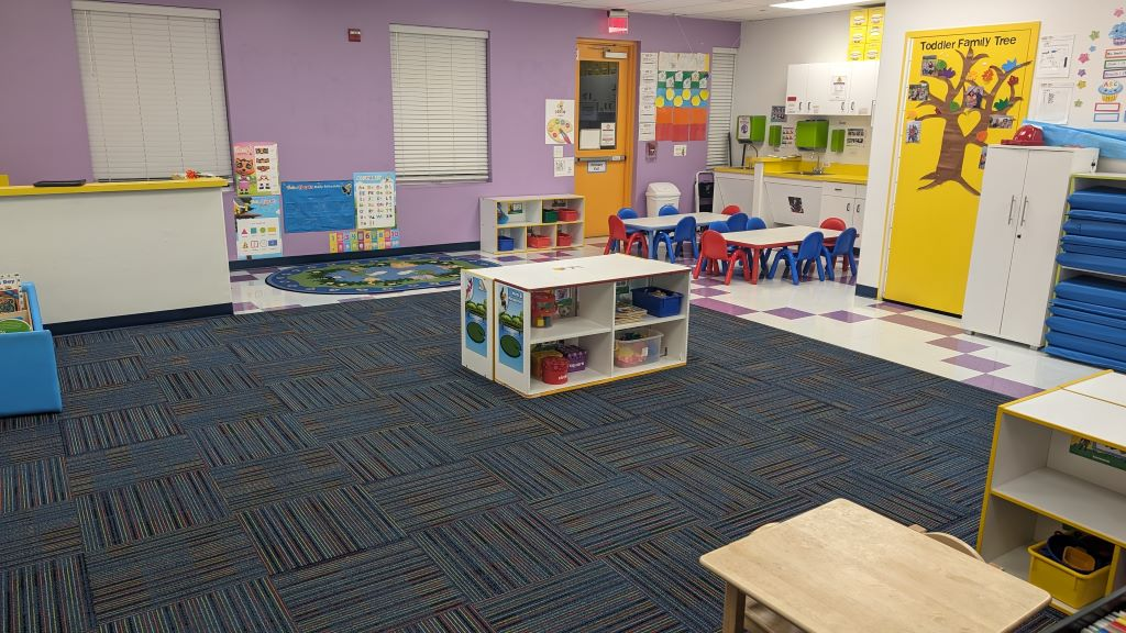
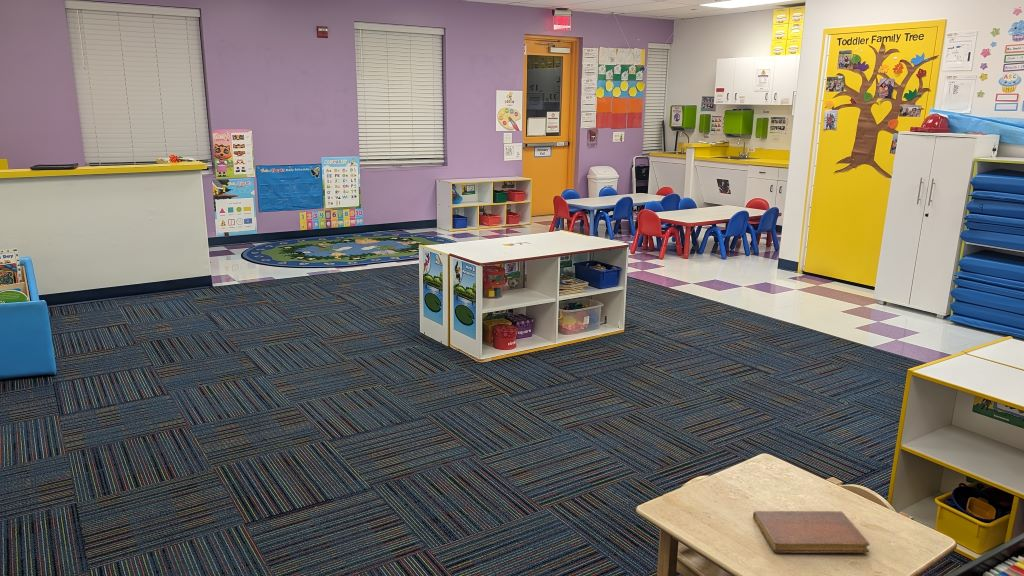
+ notebook (809, 530)
